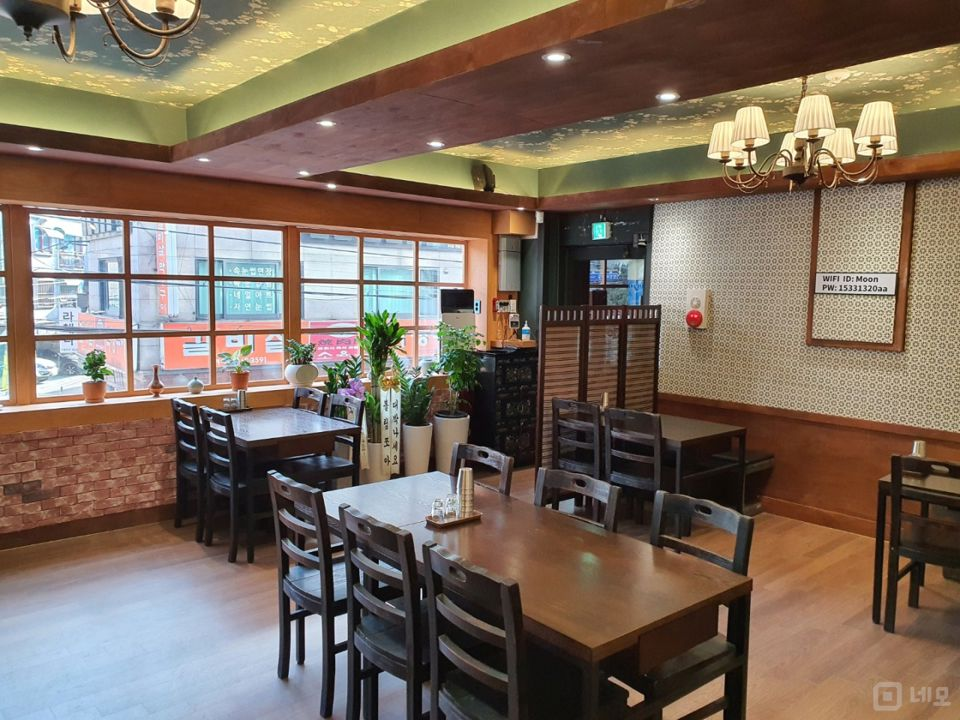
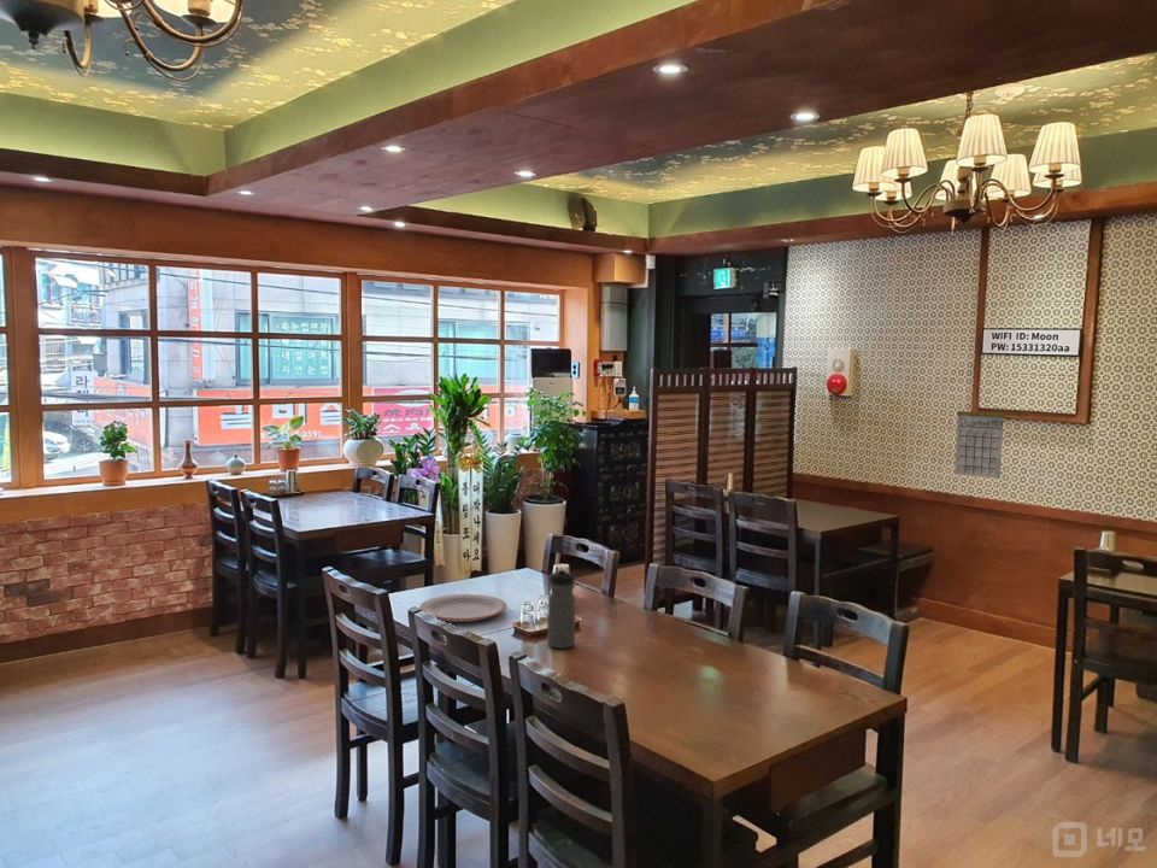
+ water bottle (560, 606)
+ calendar (979, 436)
+ plate (463, 609)
